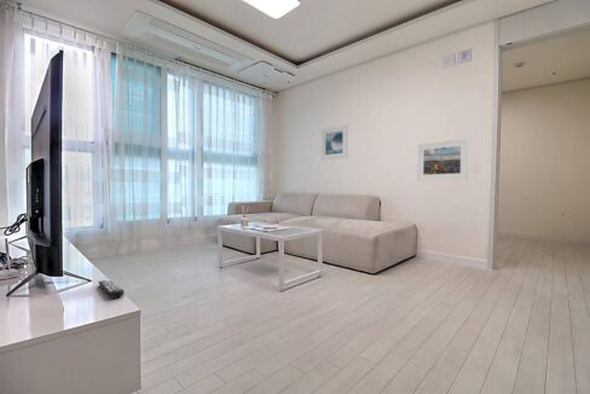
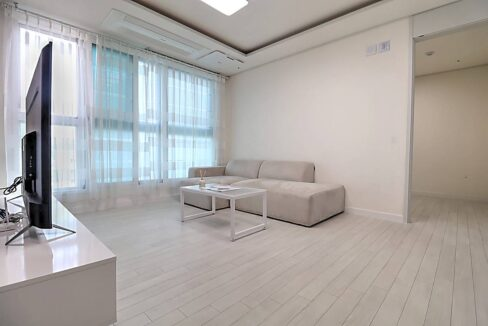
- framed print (334, 143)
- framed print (441, 161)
- remote control (110, 288)
